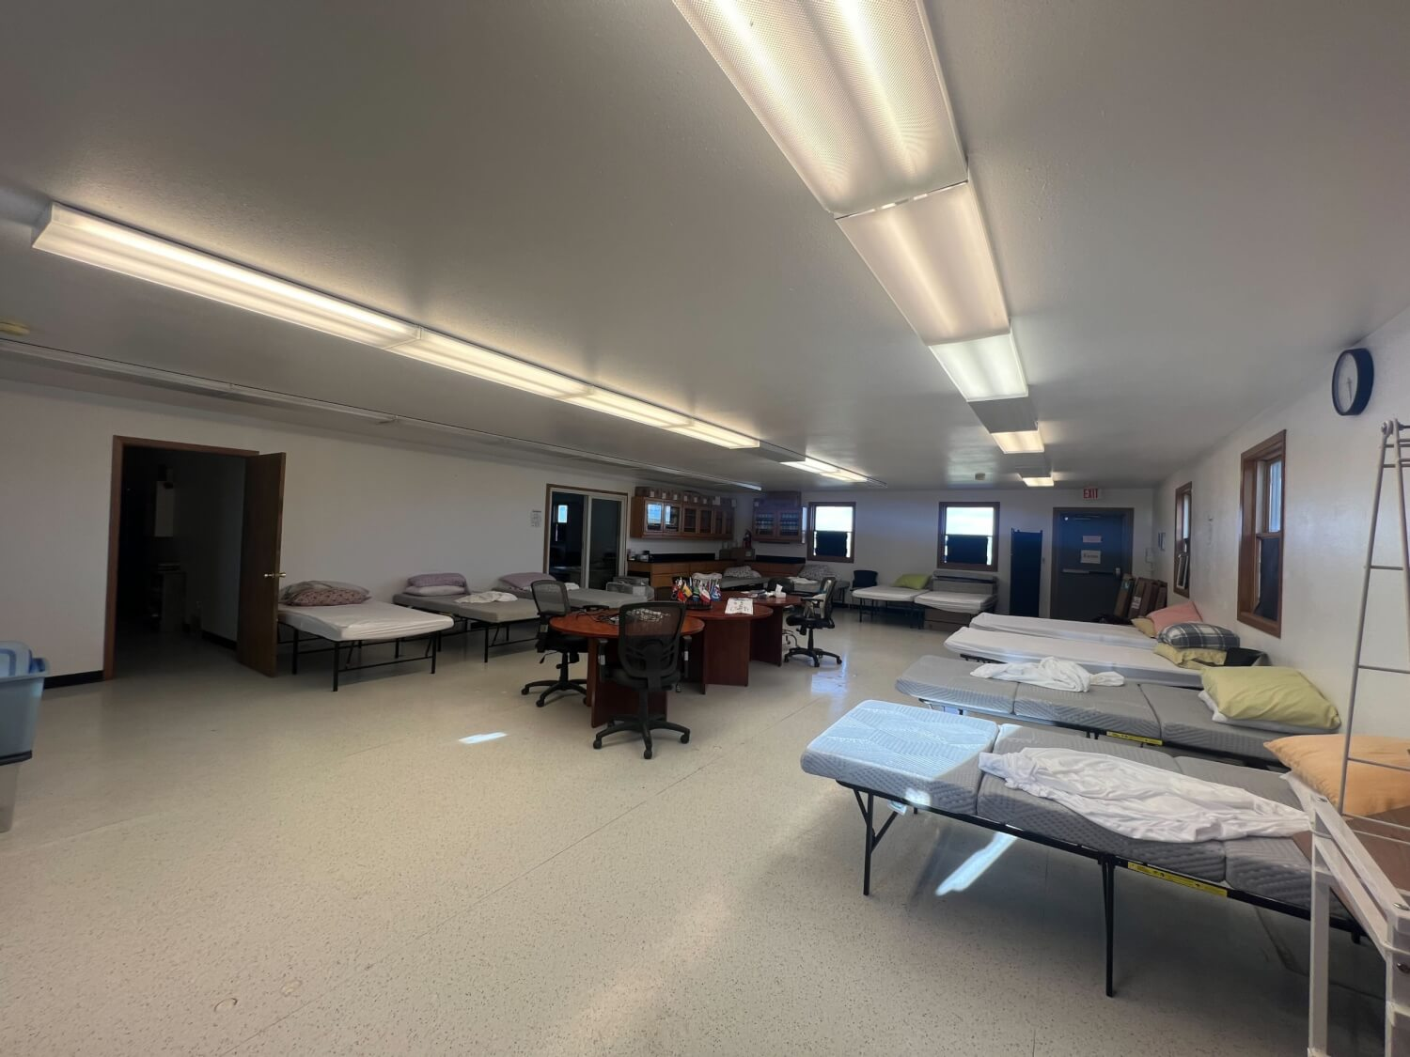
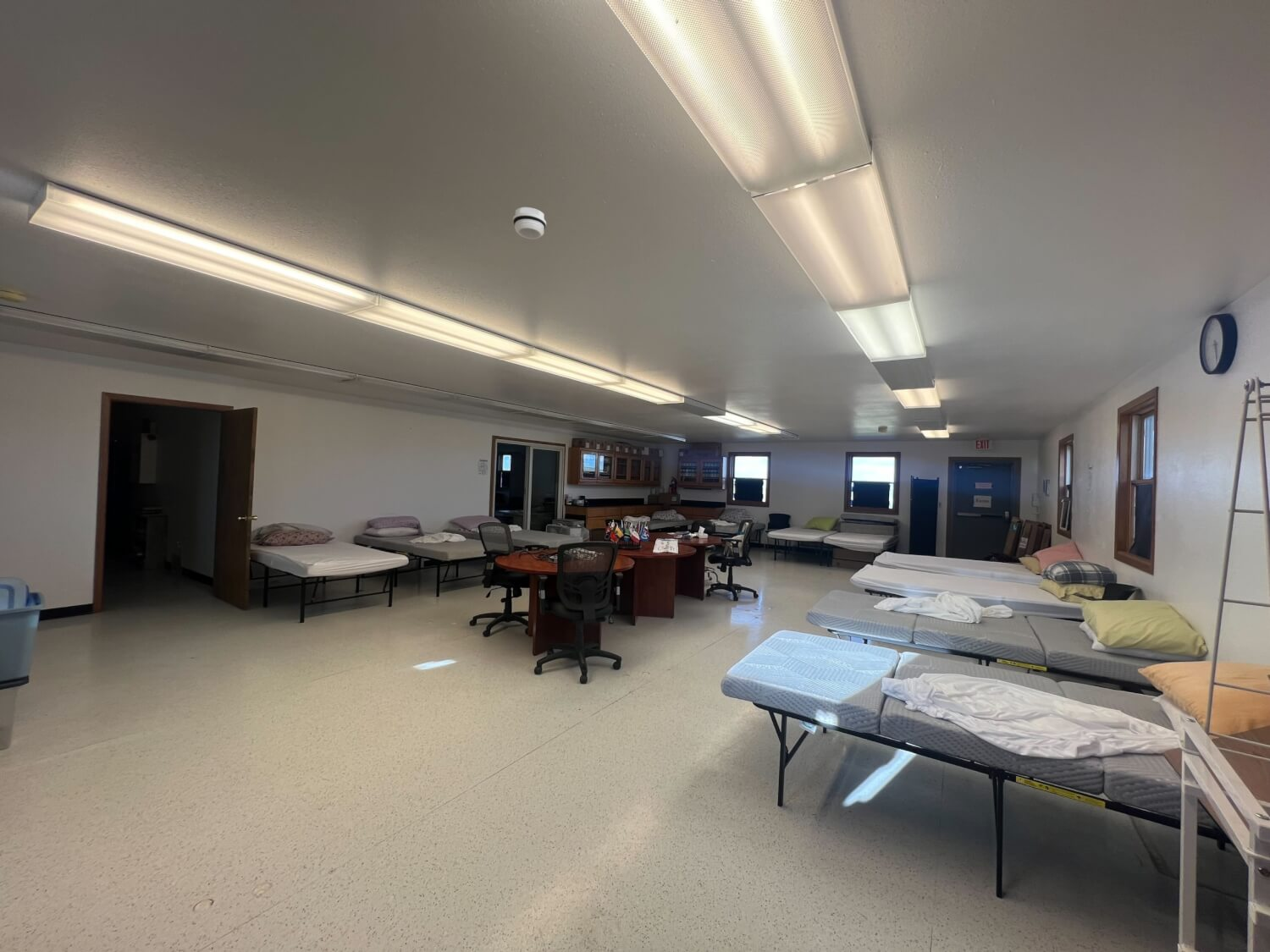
+ smoke detector (529, 223)
